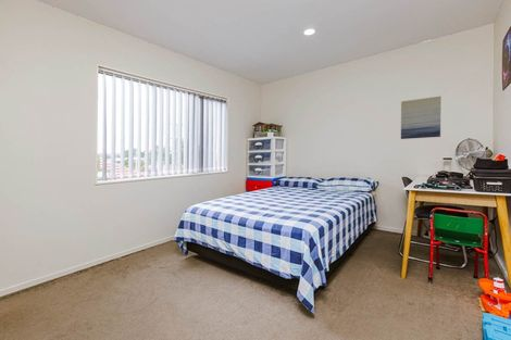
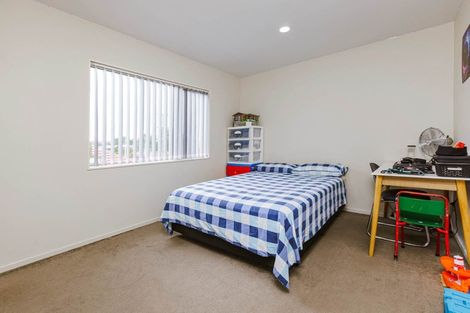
- wall art (420, 118)
